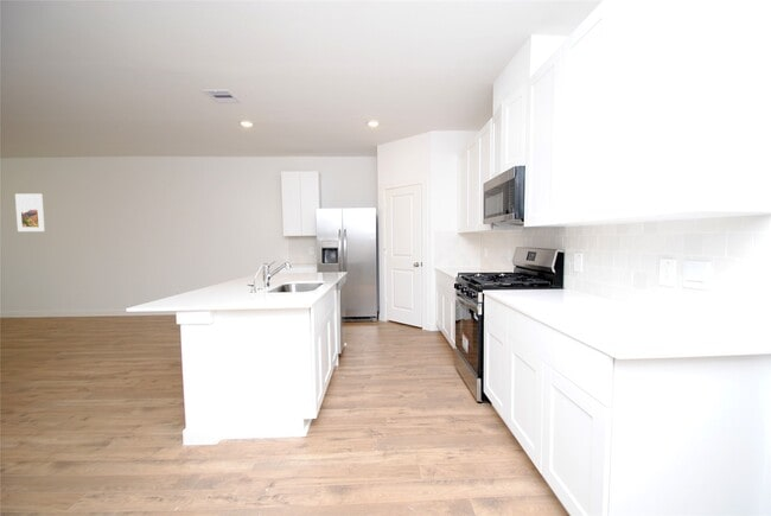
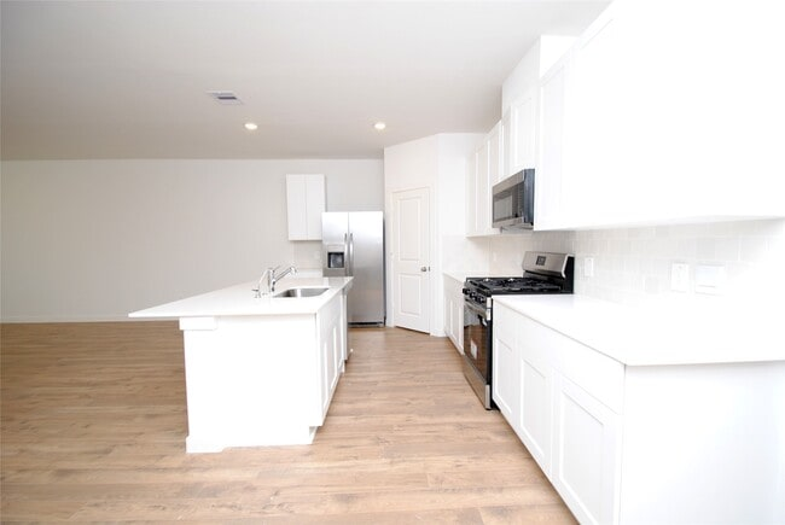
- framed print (30, 212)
